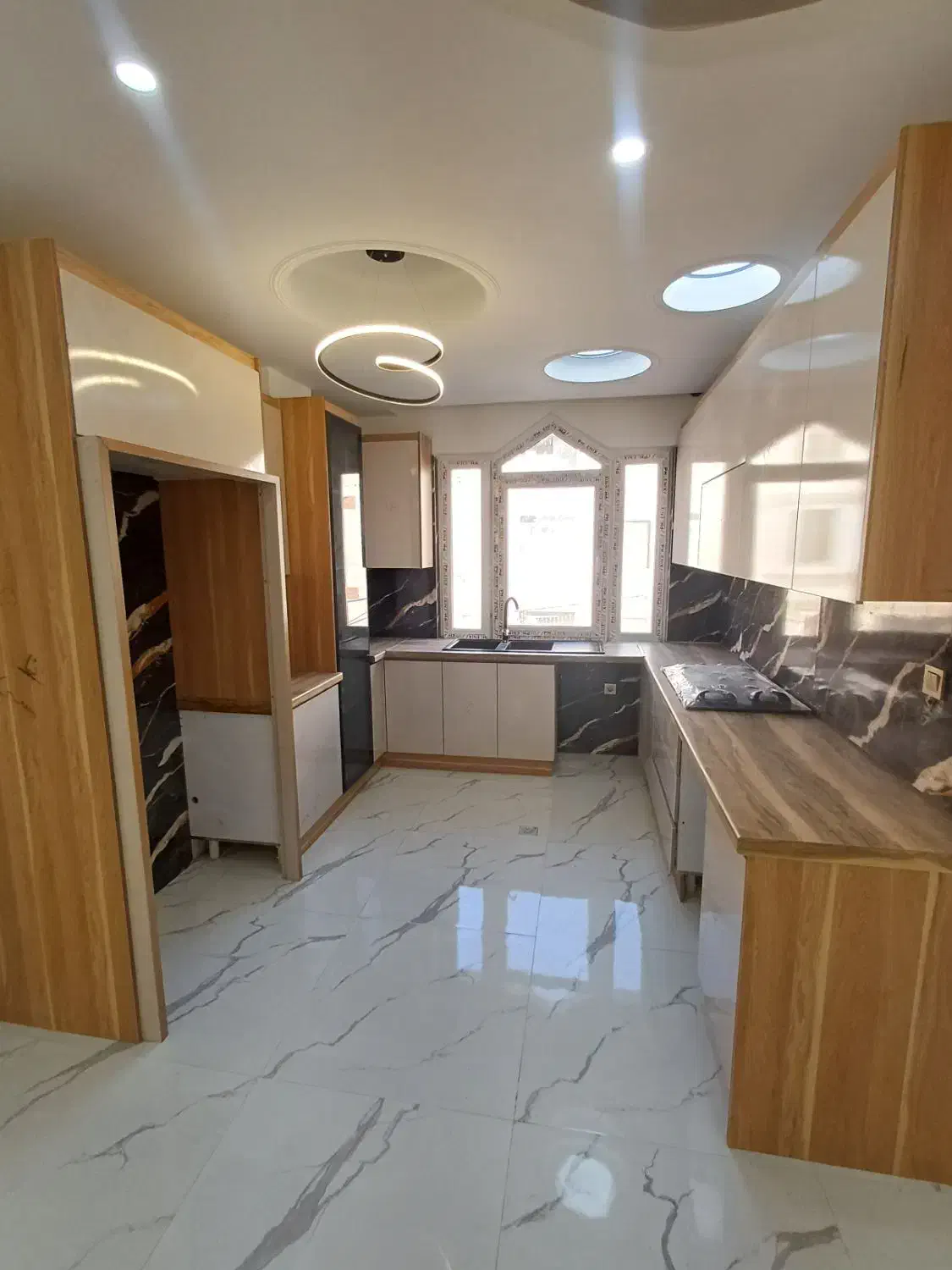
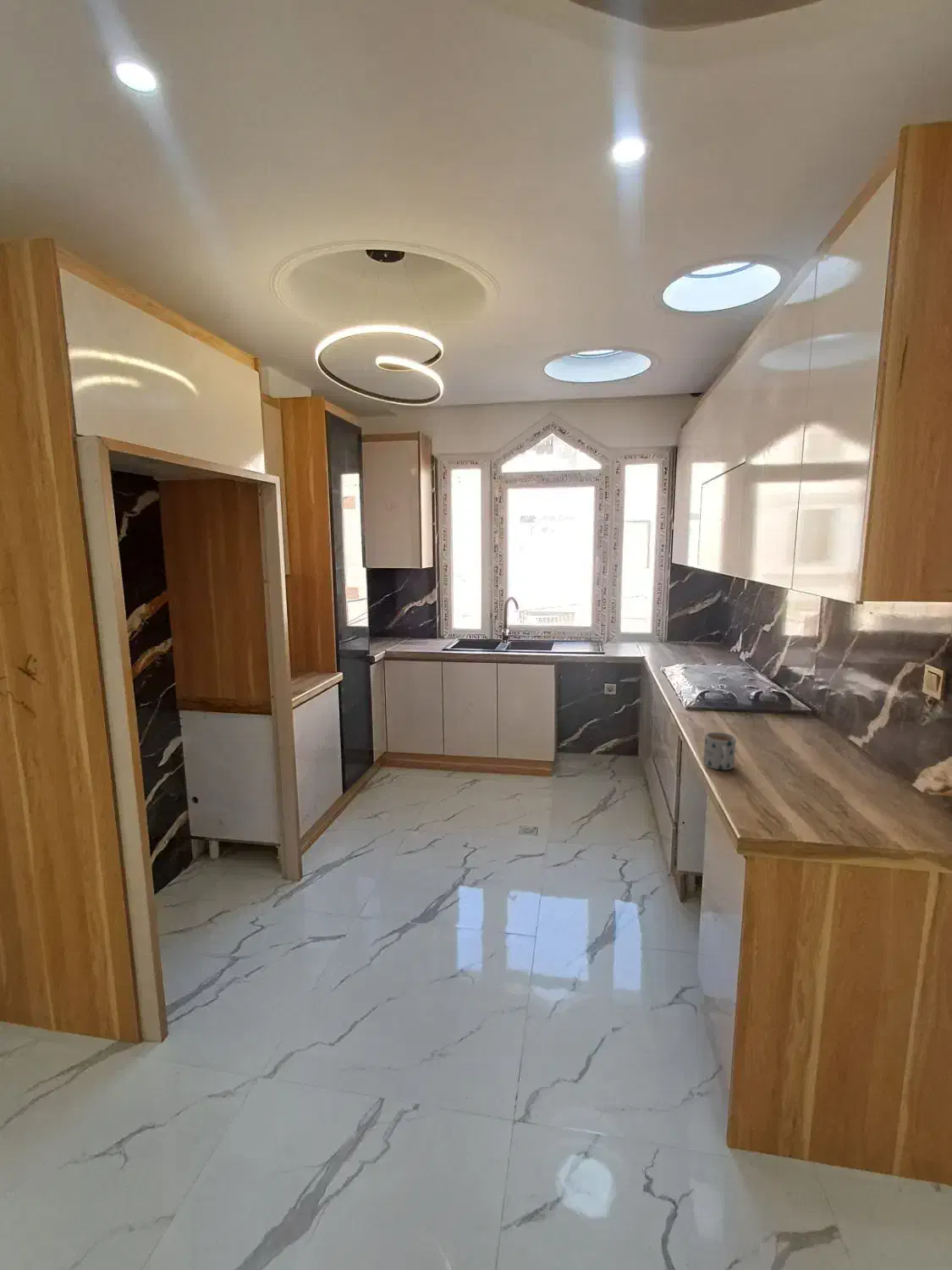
+ mug (720, 753)
